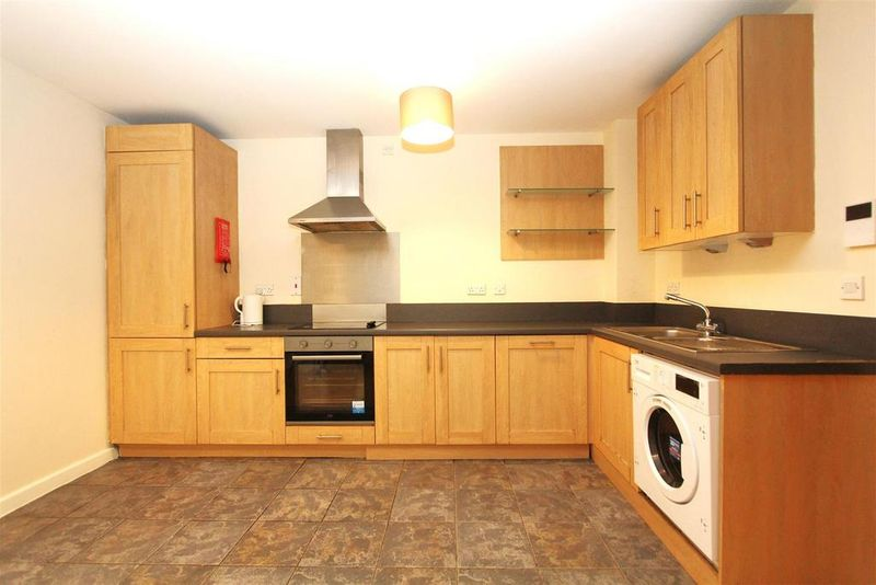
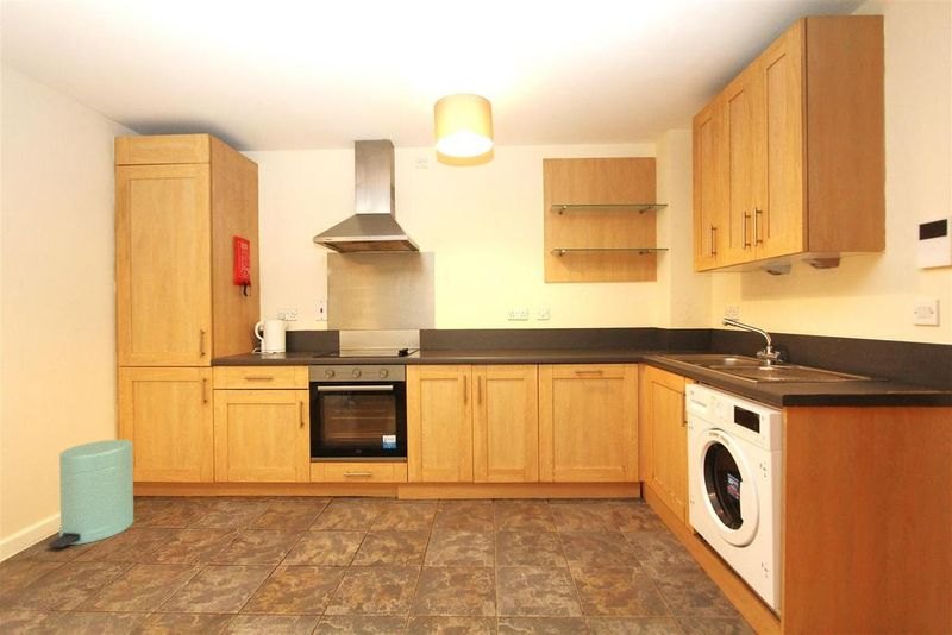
+ trash can (92, 490)
